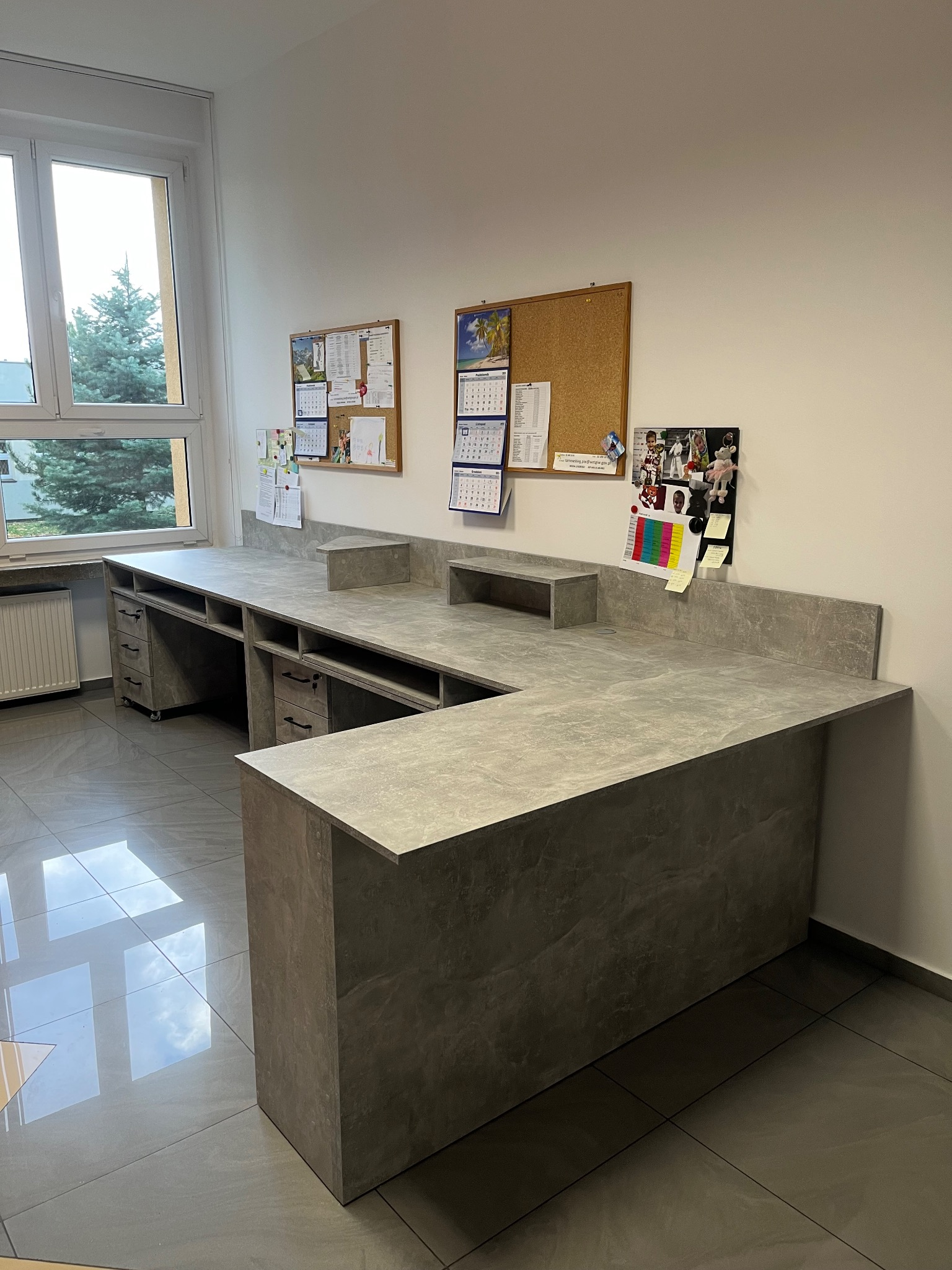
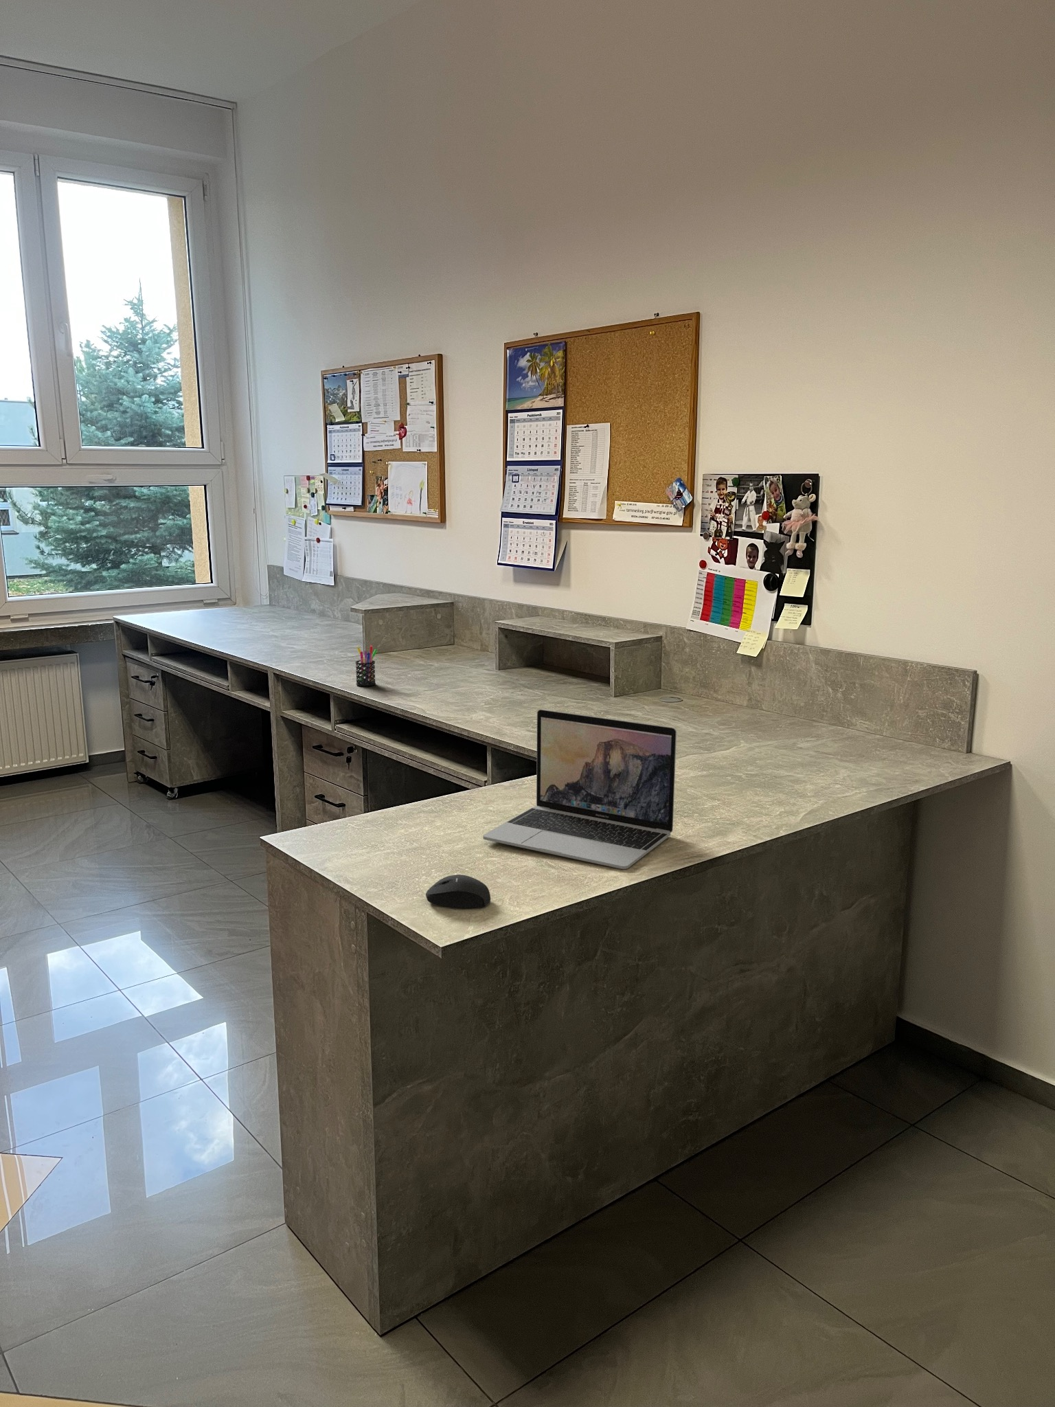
+ mouse (459, 891)
+ pen holder (368, 665)
+ laptop (578, 784)
